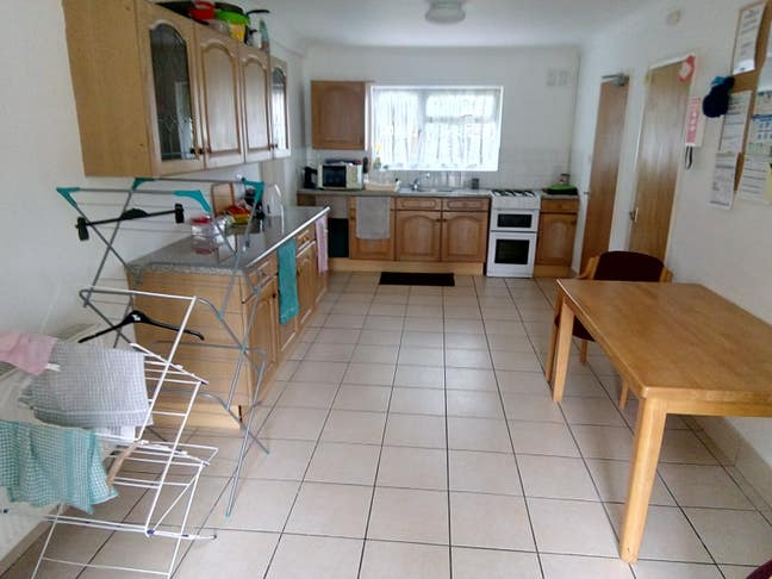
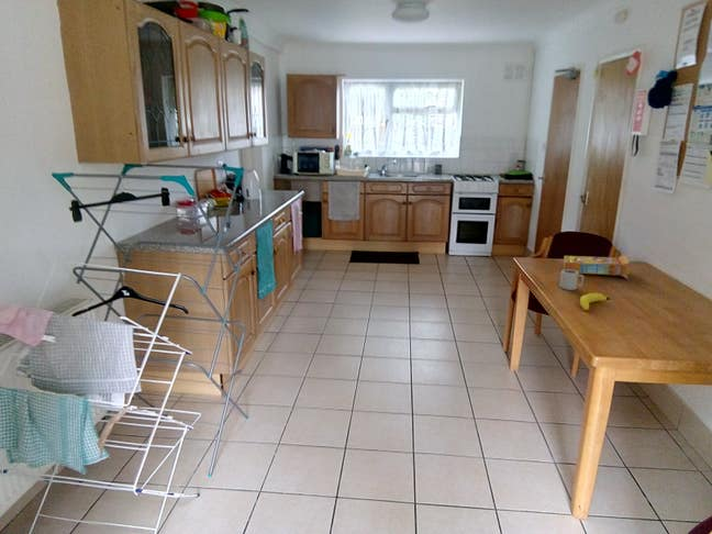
+ banana (593, 301)
+ cup (571, 279)
+ cereal box (594, 264)
